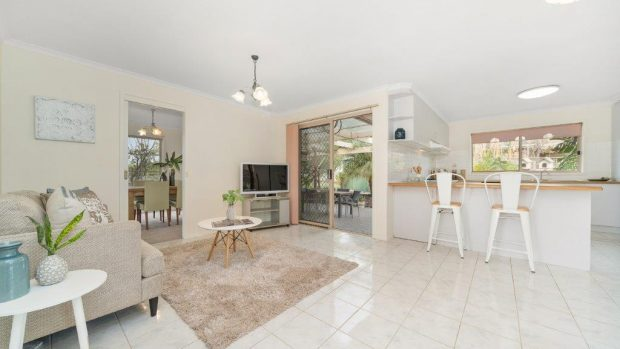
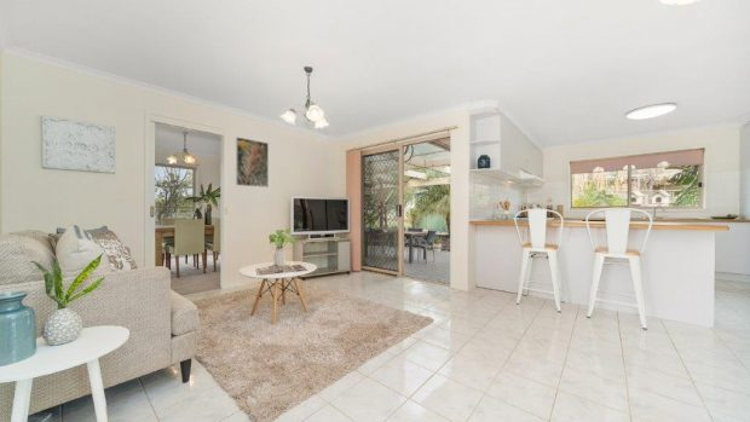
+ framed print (252, 163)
